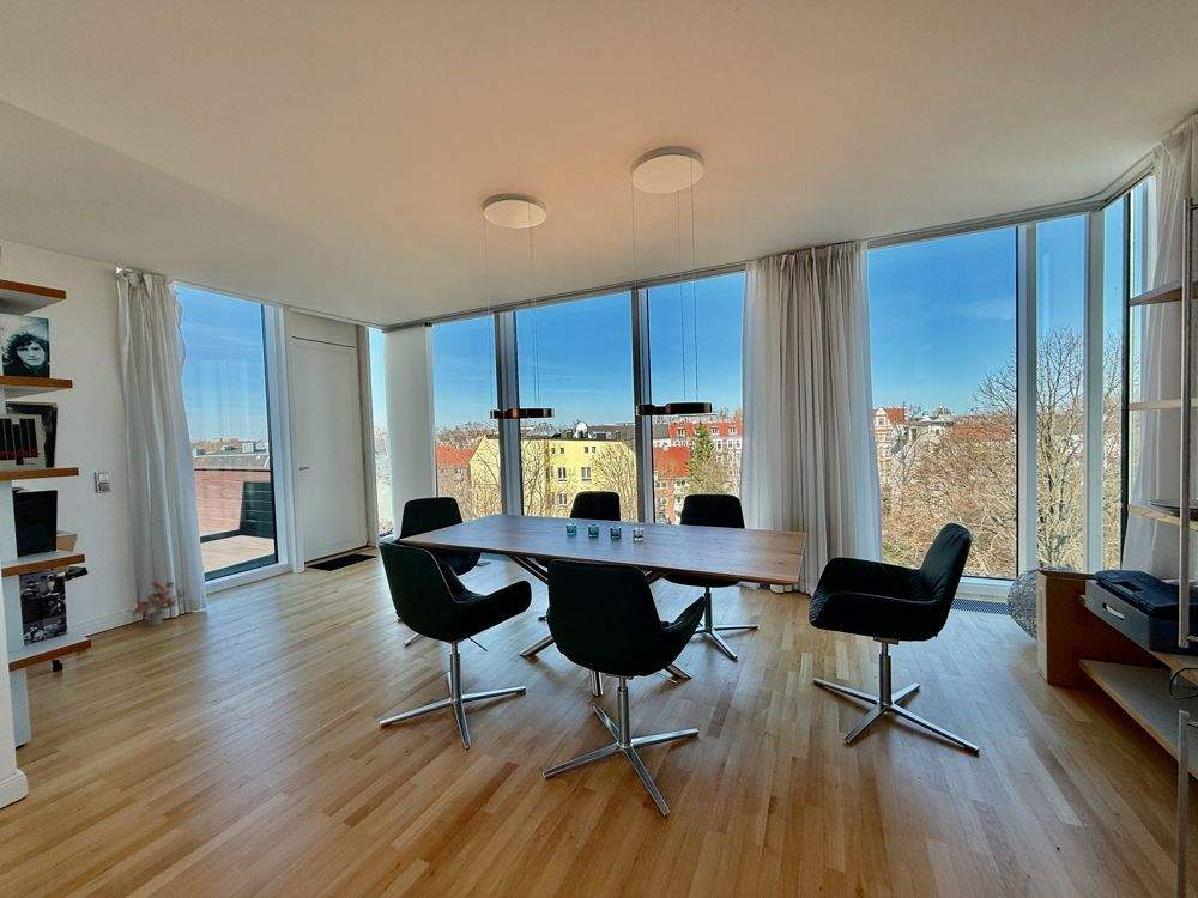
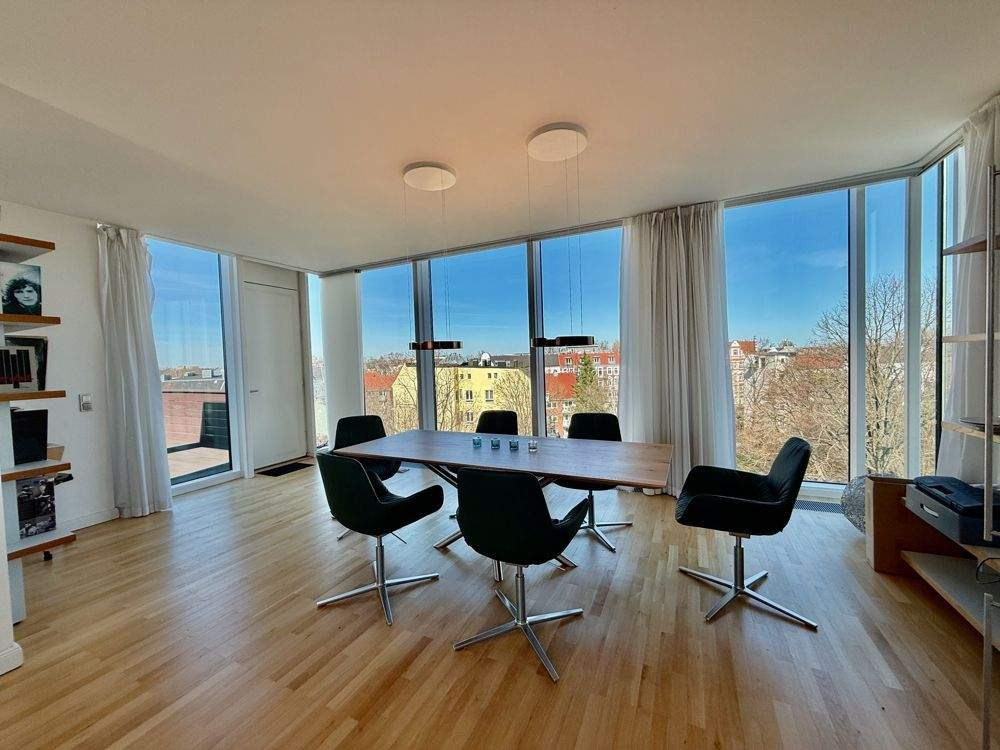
- potted plant (158, 597)
